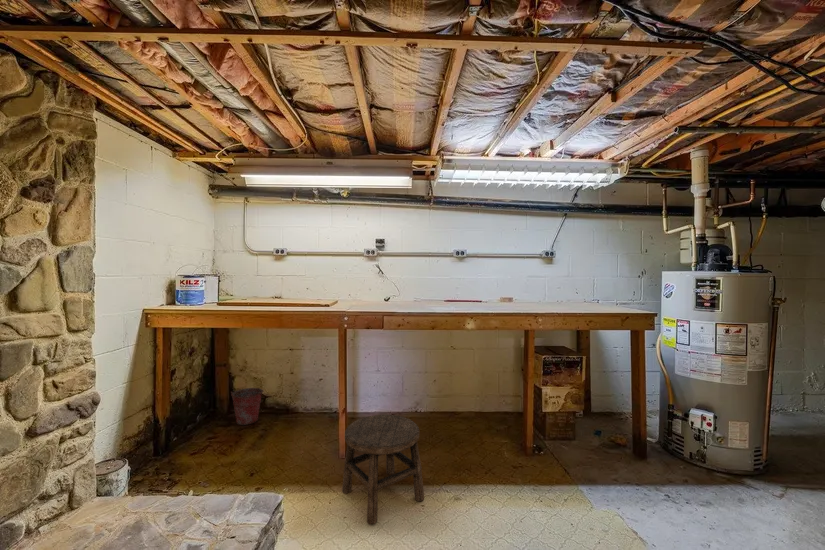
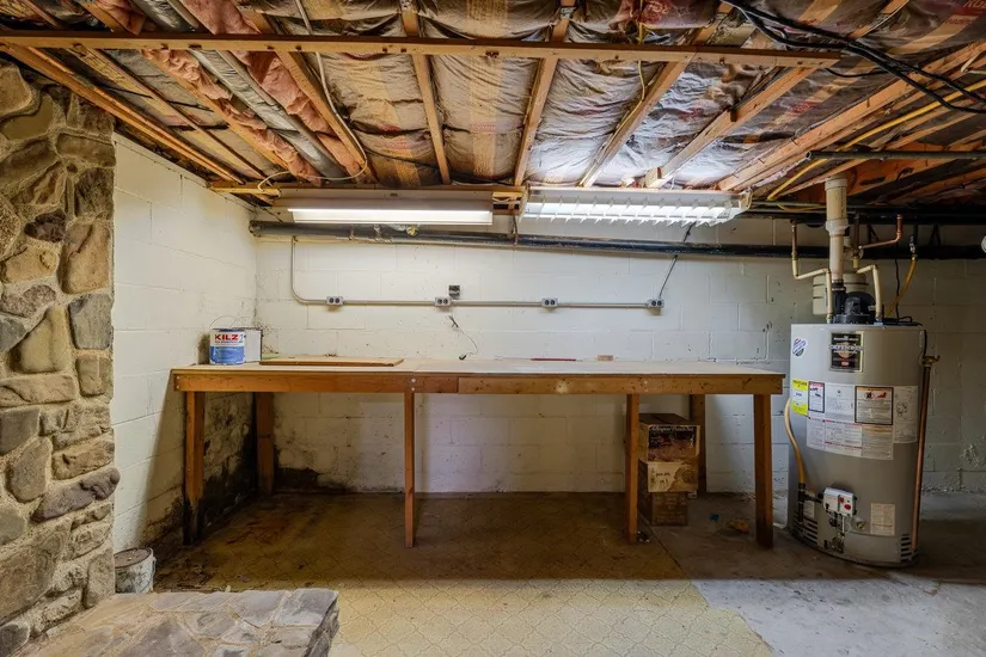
- bucket (247, 405)
- stool (386, 461)
